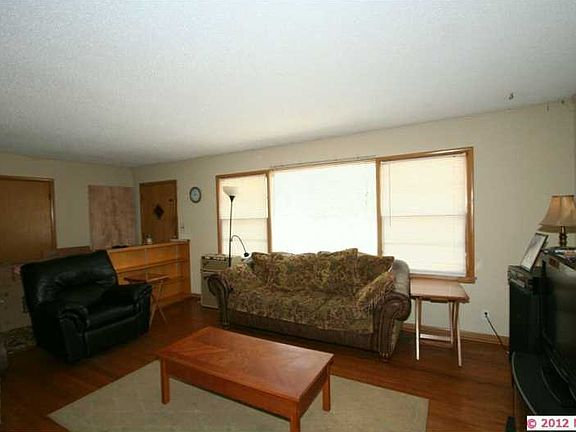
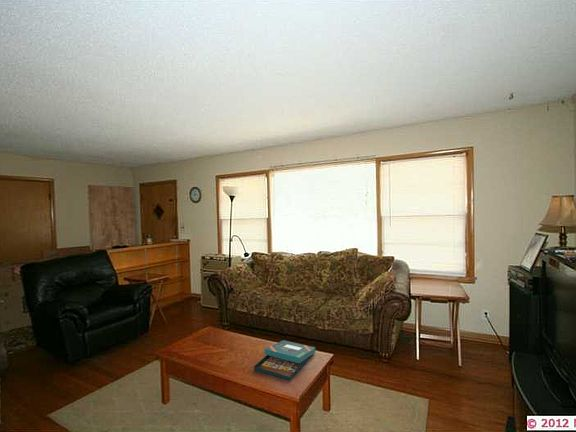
+ board game (286, 355)
